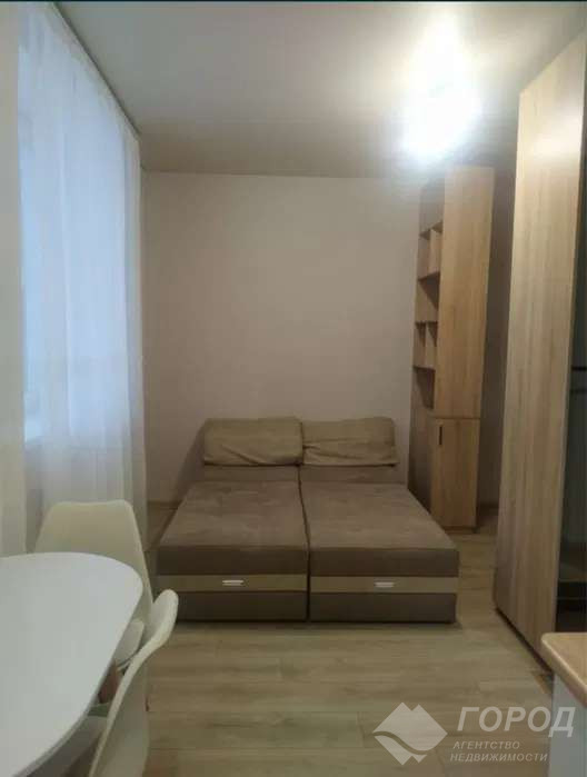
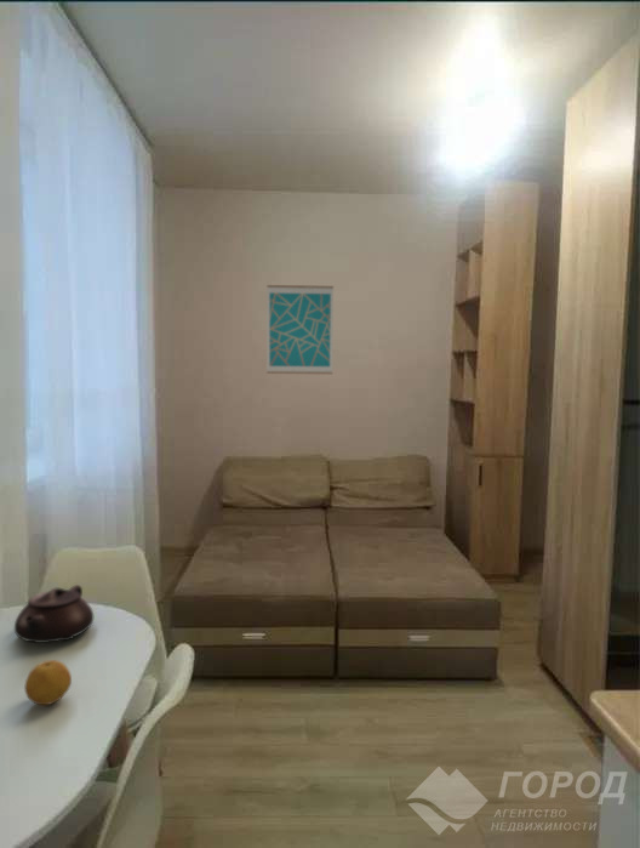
+ teapot (57, 610)
+ wall art (299, 330)
+ fruit (48, 682)
